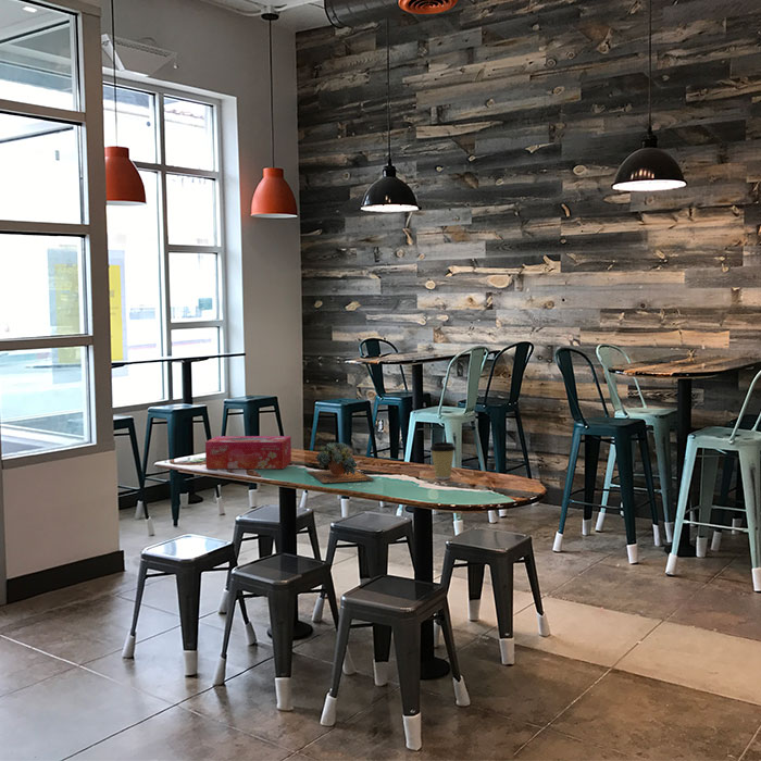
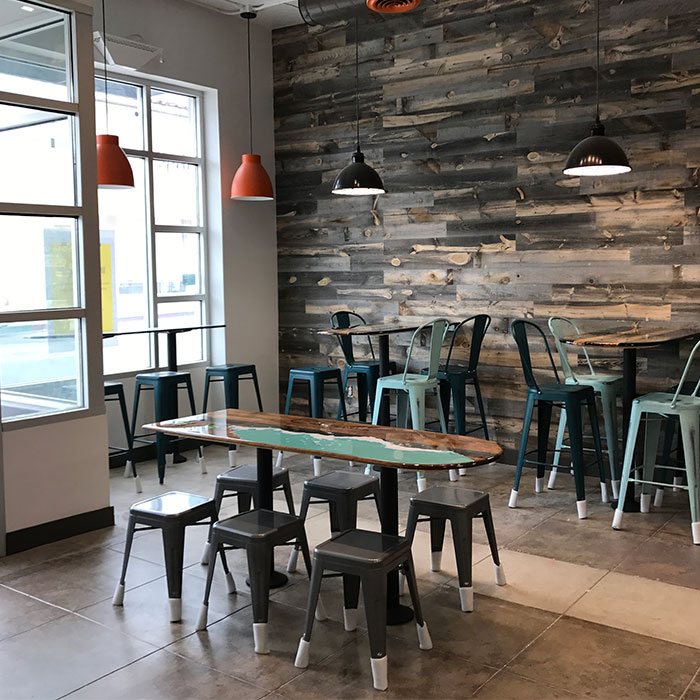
- succulent plant (340, 459)
- coffee cup (442, 460)
- tissue box (249, 451)
